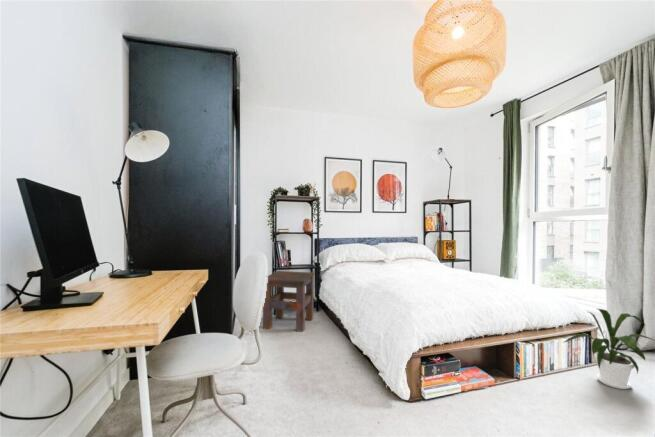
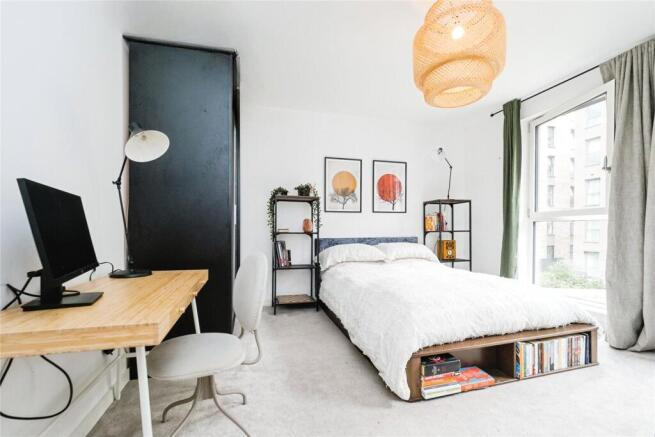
- house plant (613, 345)
- side table (289, 298)
